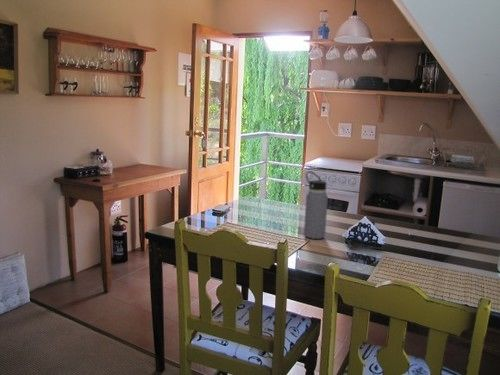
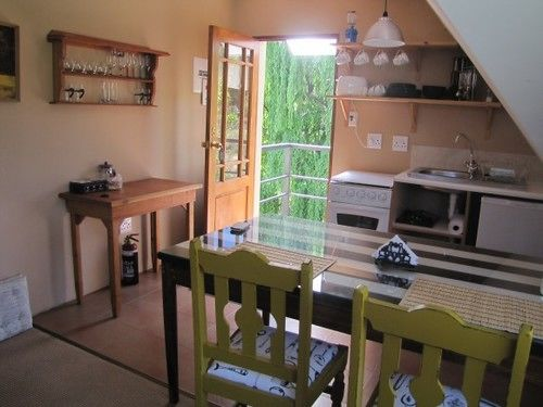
- water bottle (315, 204)
